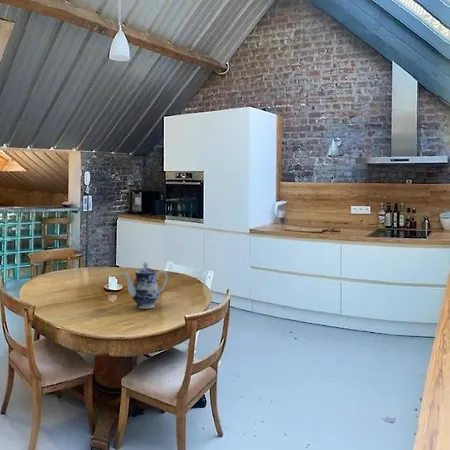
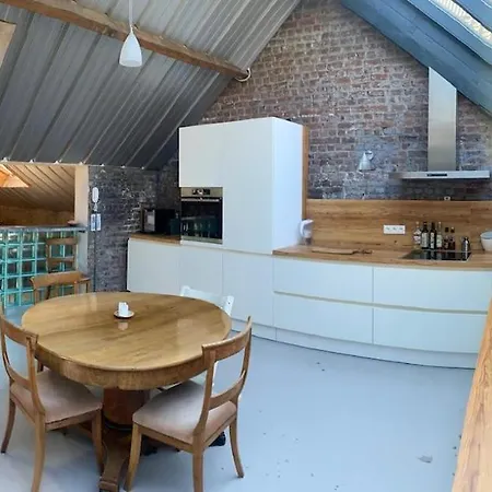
- teapot (145, 284)
